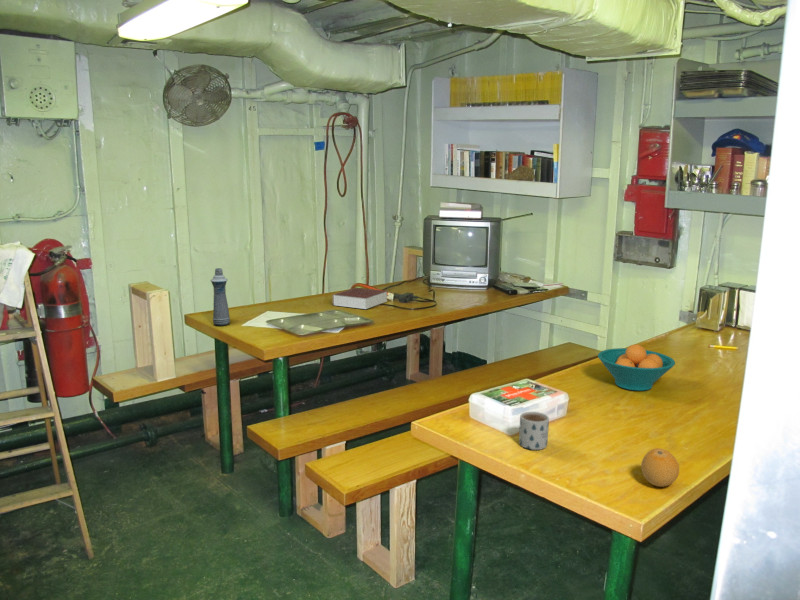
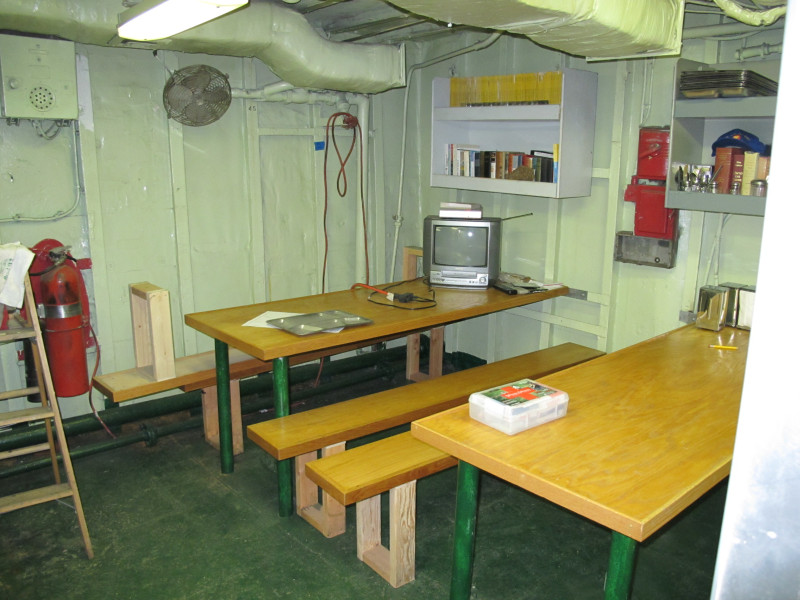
- fruit bowl (635, 365)
- fruit (660, 467)
- bottle (220, 296)
- book (360, 297)
- mug (536, 429)
